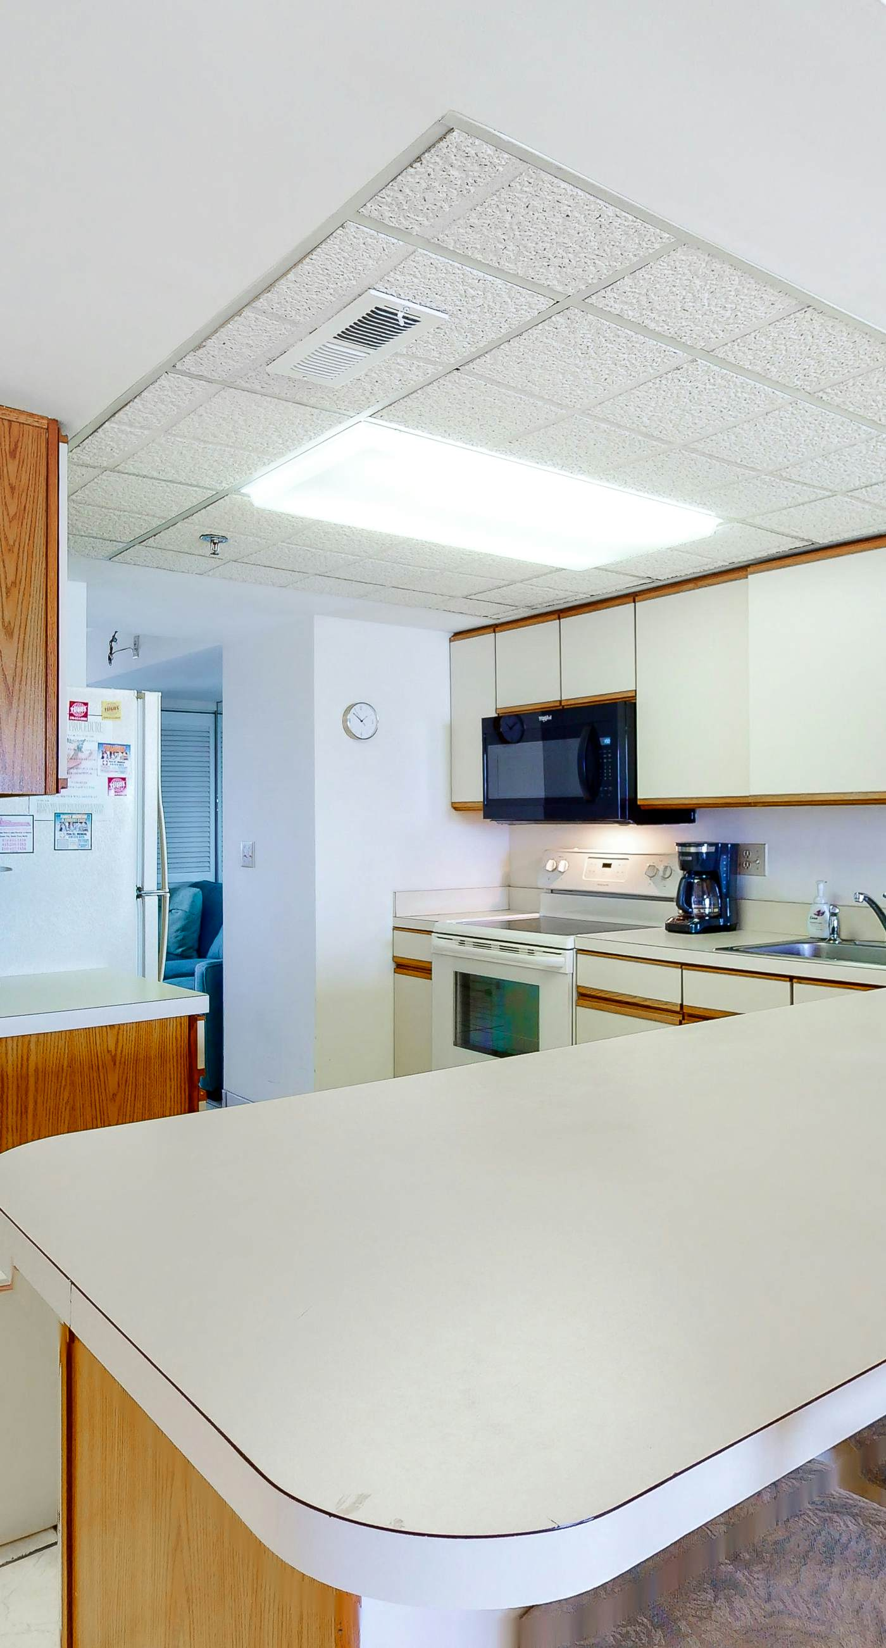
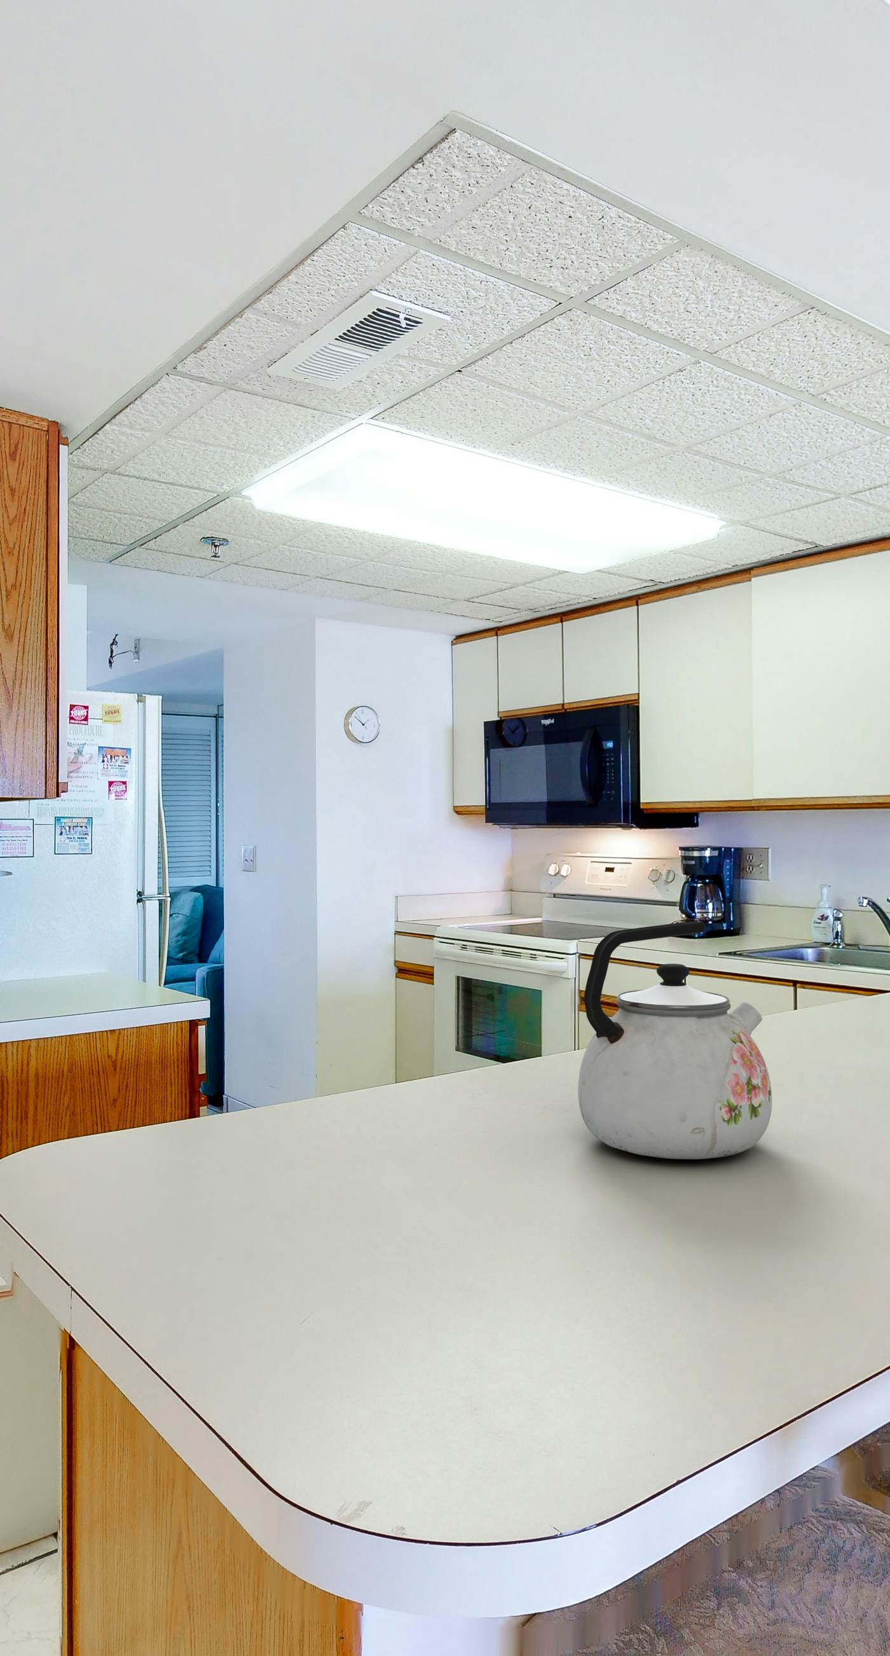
+ kettle (674, 1032)
